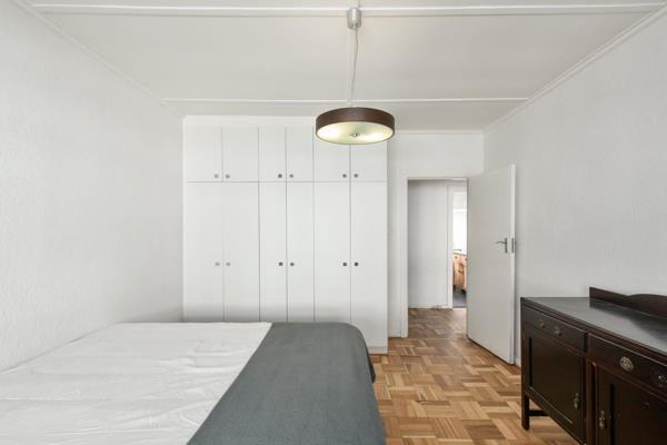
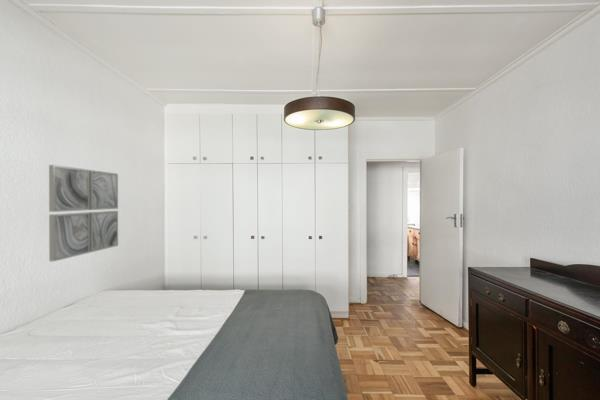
+ wall art (88, 212)
